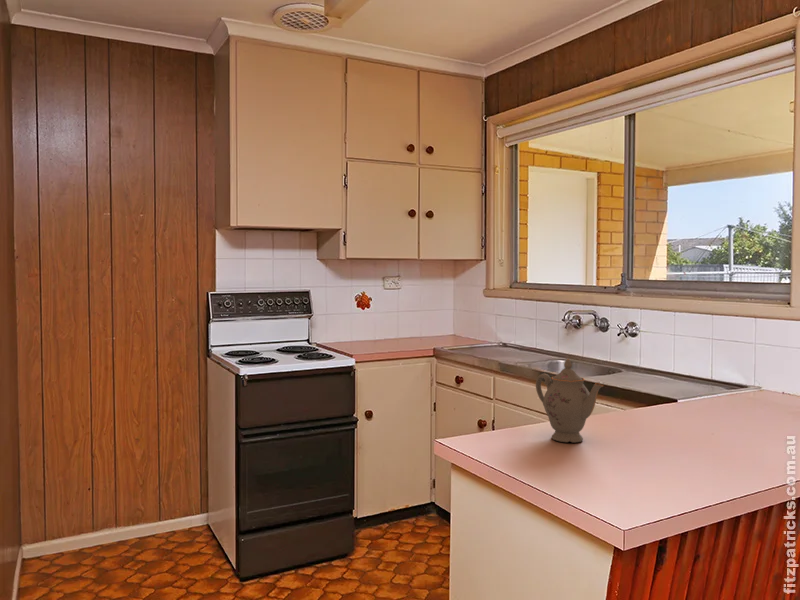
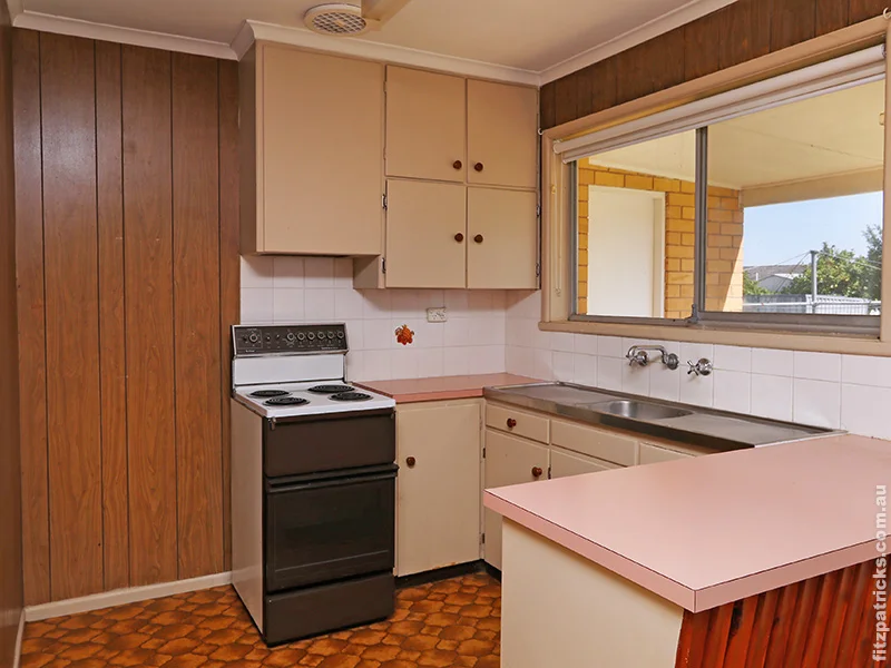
- chinaware (568, 399)
